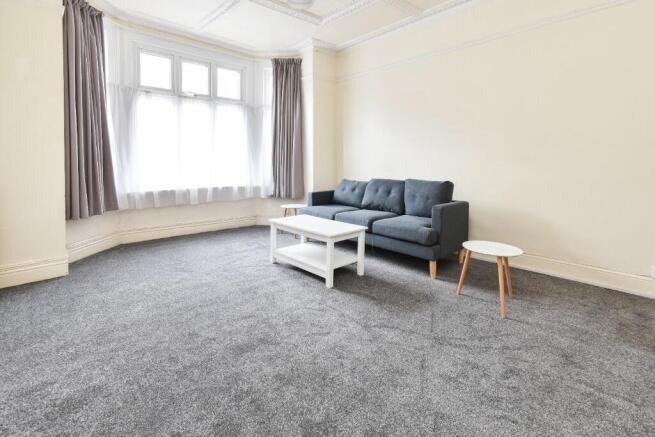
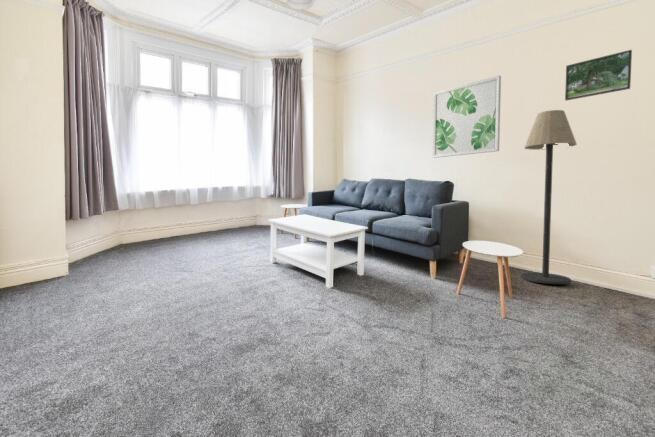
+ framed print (596, 76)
+ wall art (464, 119)
+ floor lamp (547, 197)
